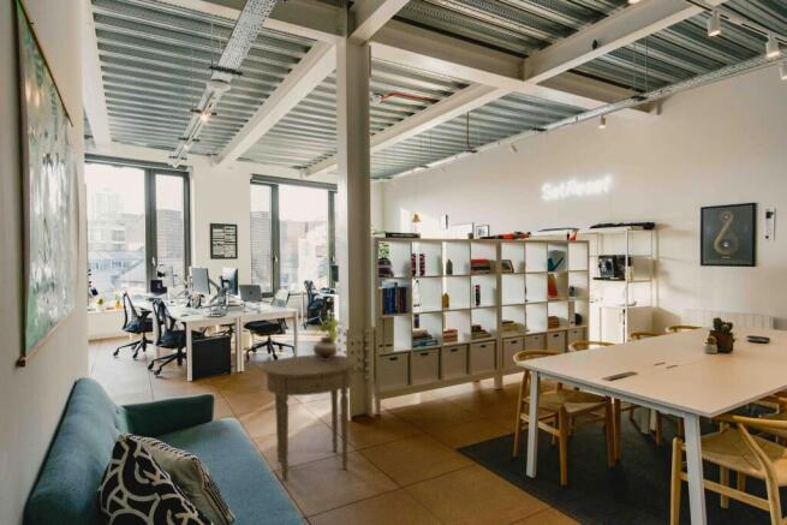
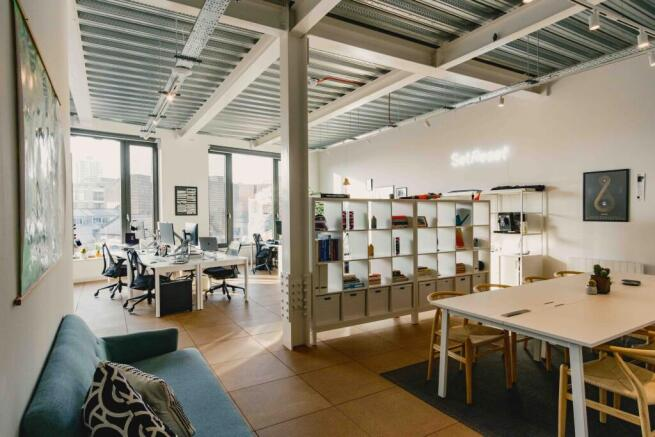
- potted plant (329, 336)
- side table (310, 394)
